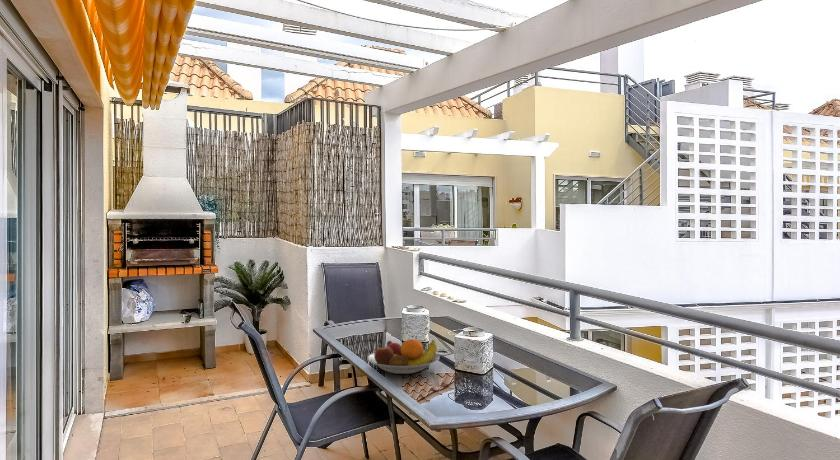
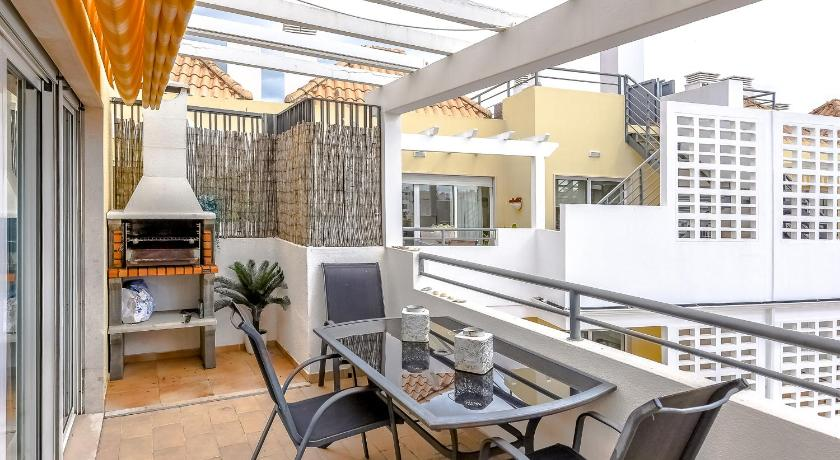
- fruit bowl (403, 354)
